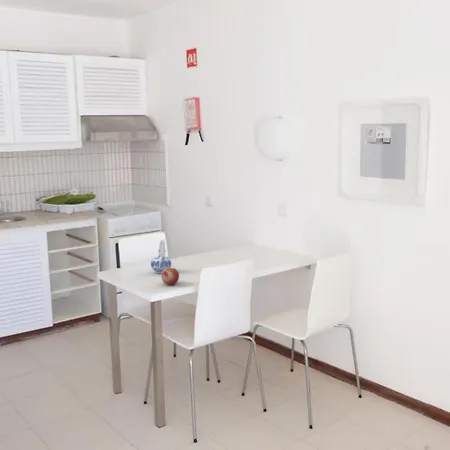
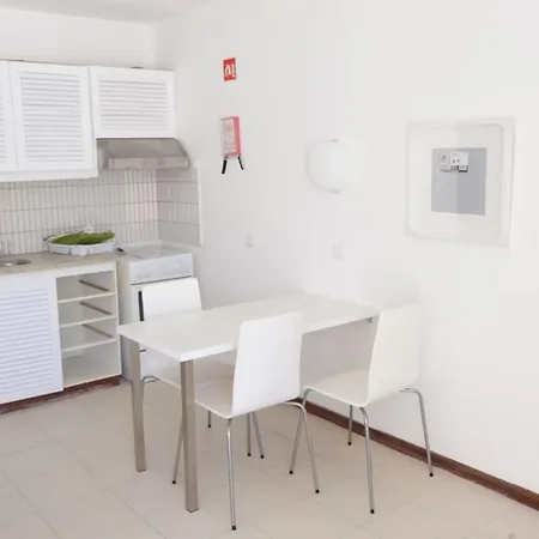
- ceramic pitcher (160, 255)
- fruit (170, 276)
